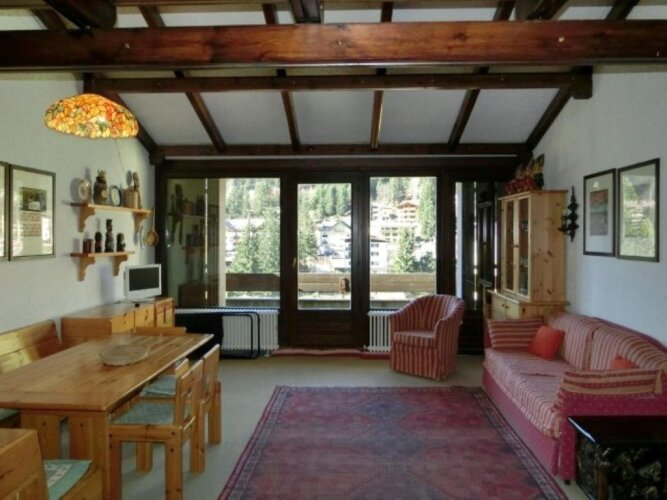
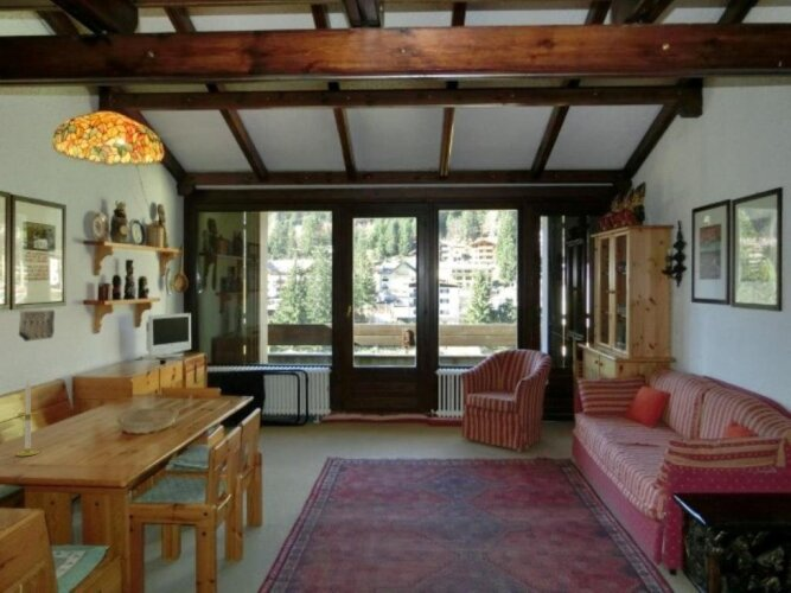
+ relief carving (37, 325)
+ candle (27, 416)
